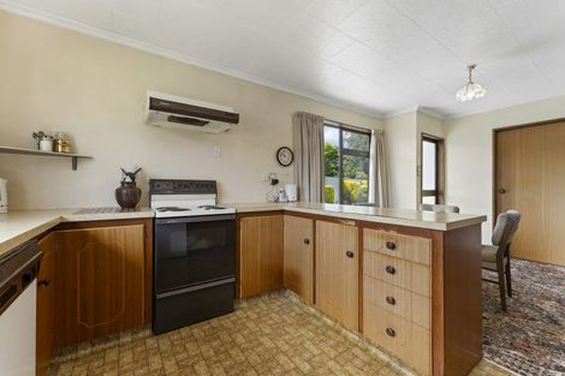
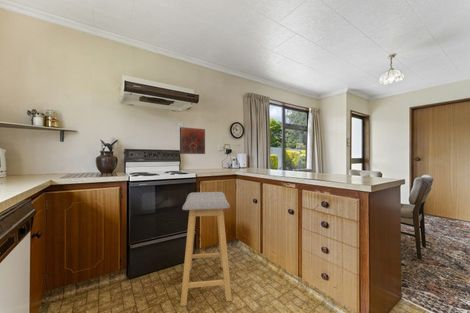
+ decorative tile (192, 141)
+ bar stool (193, 239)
